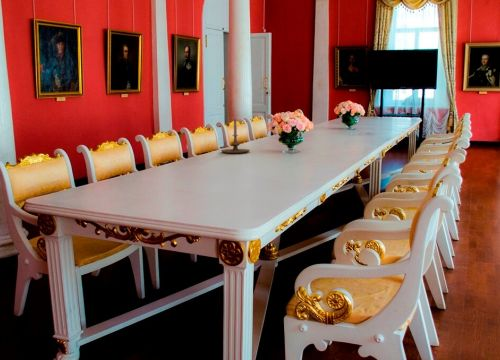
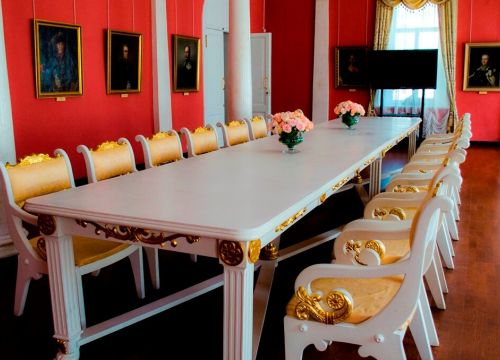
- candle holder (235, 135)
